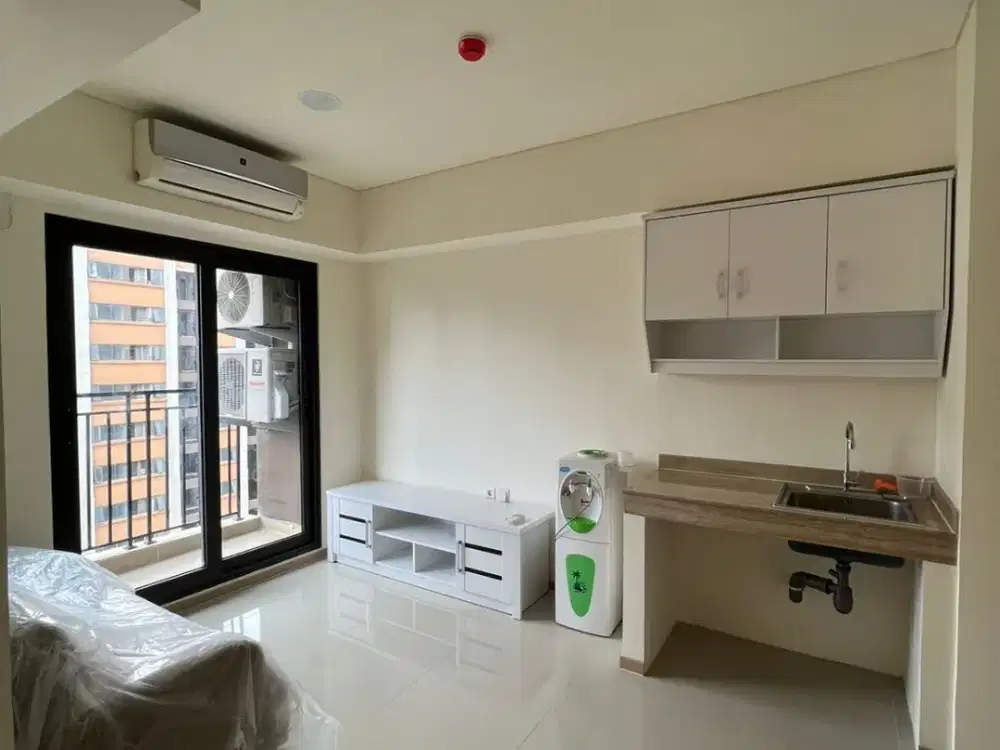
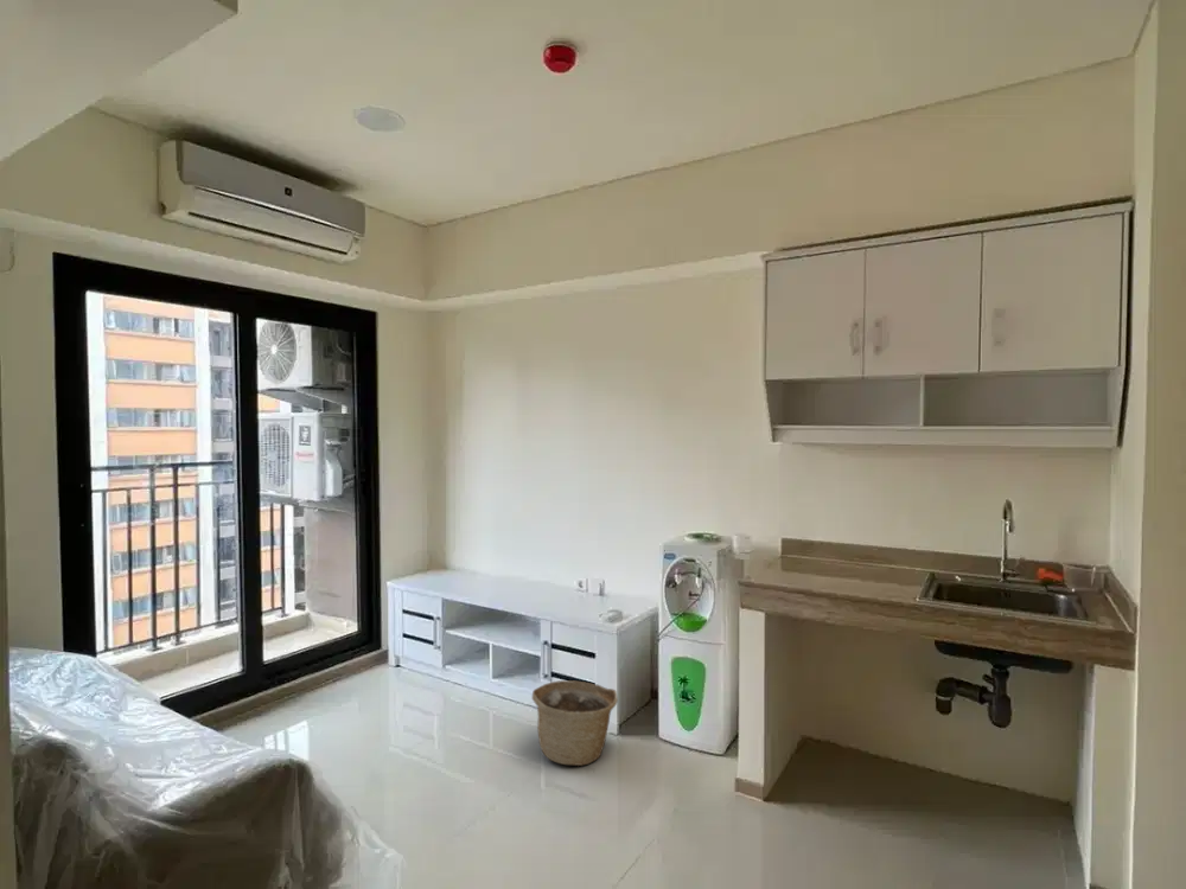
+ basket (574, 718)
